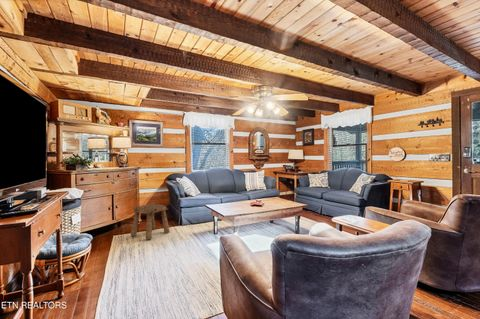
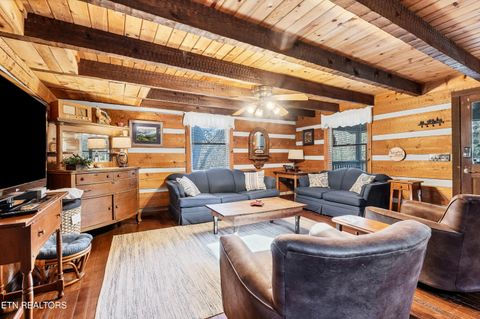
- stool (150, 220)
